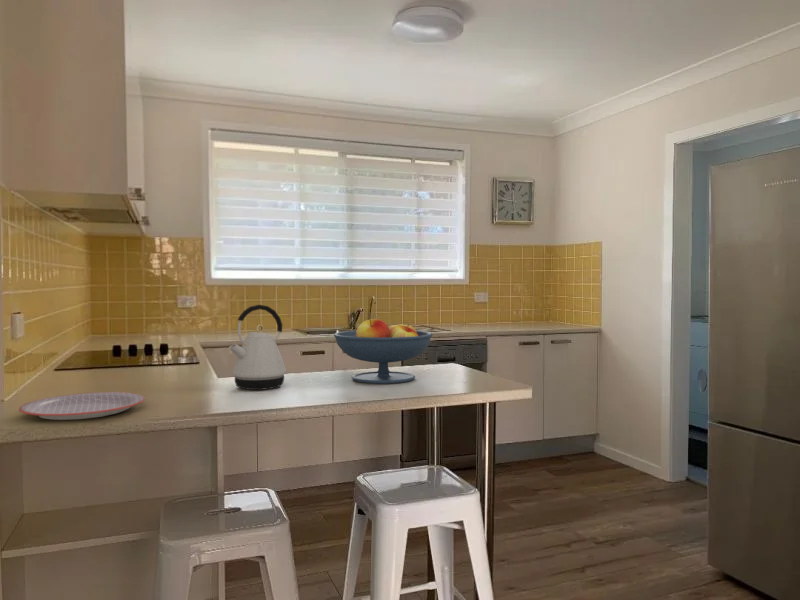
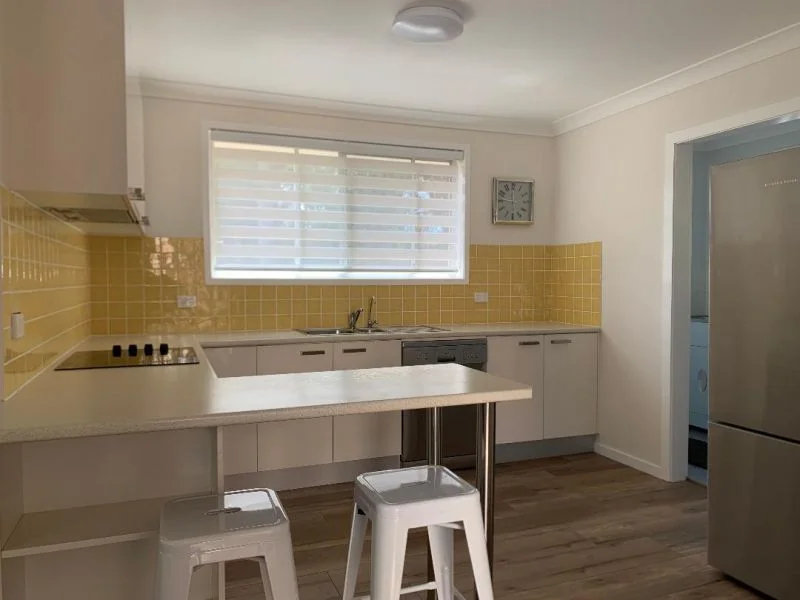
- plate (84, 406)
- fruit bowl (383, 348)
- kettle (258, 345)
